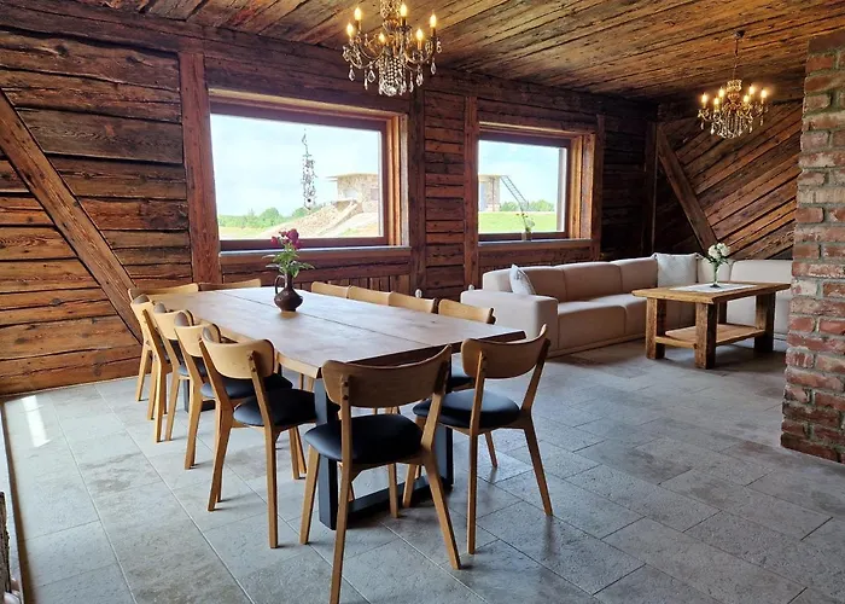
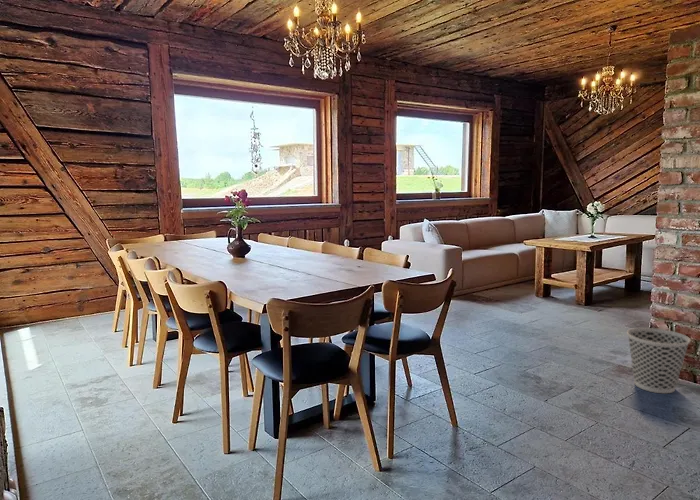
+ wastebasket (656, 360)
